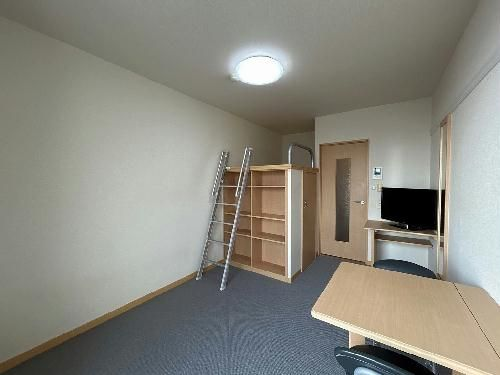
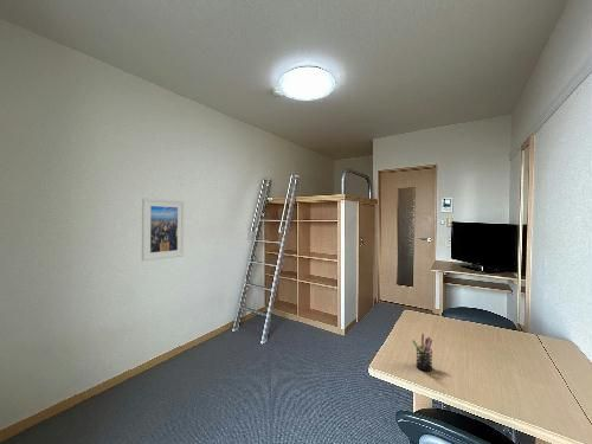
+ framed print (163, 229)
+ pen holder (422, 350)
